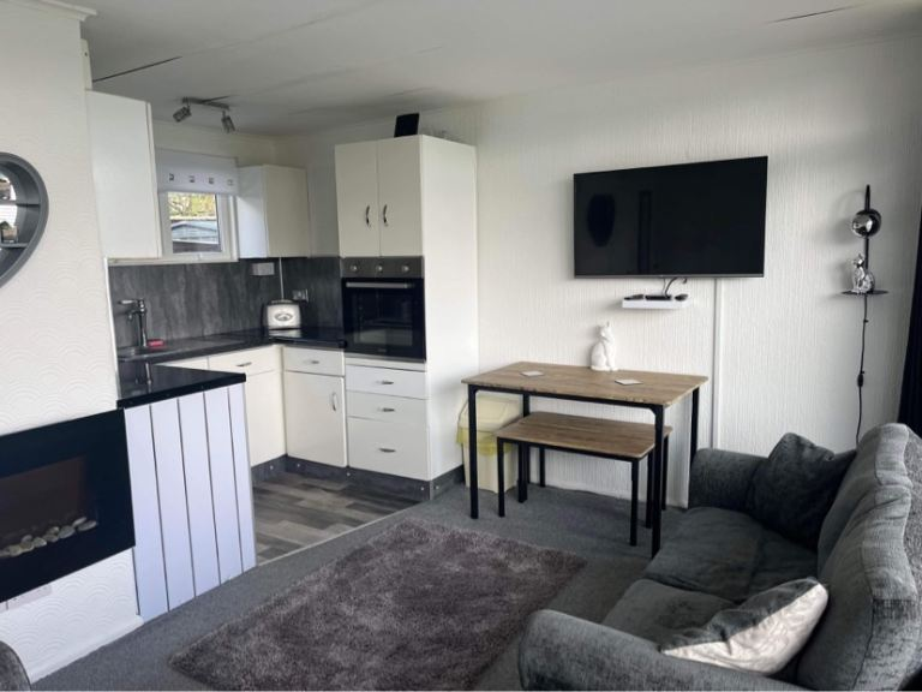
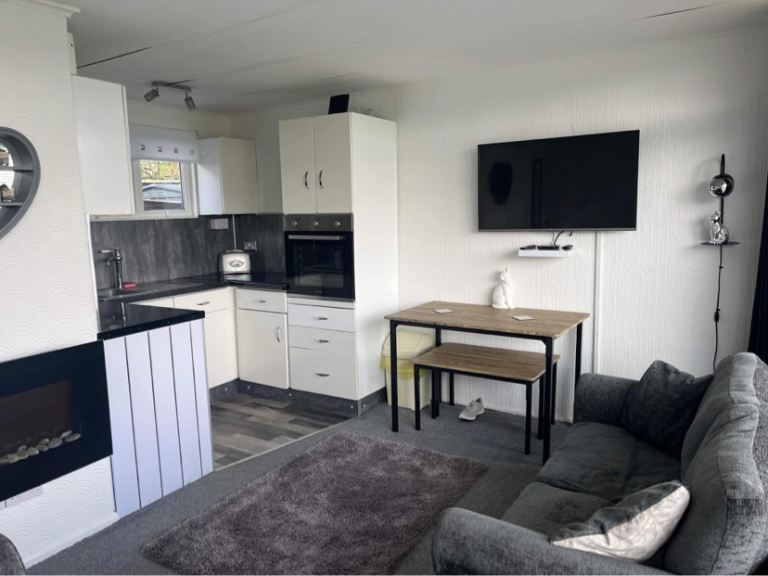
+ sneaker (470, 408)
